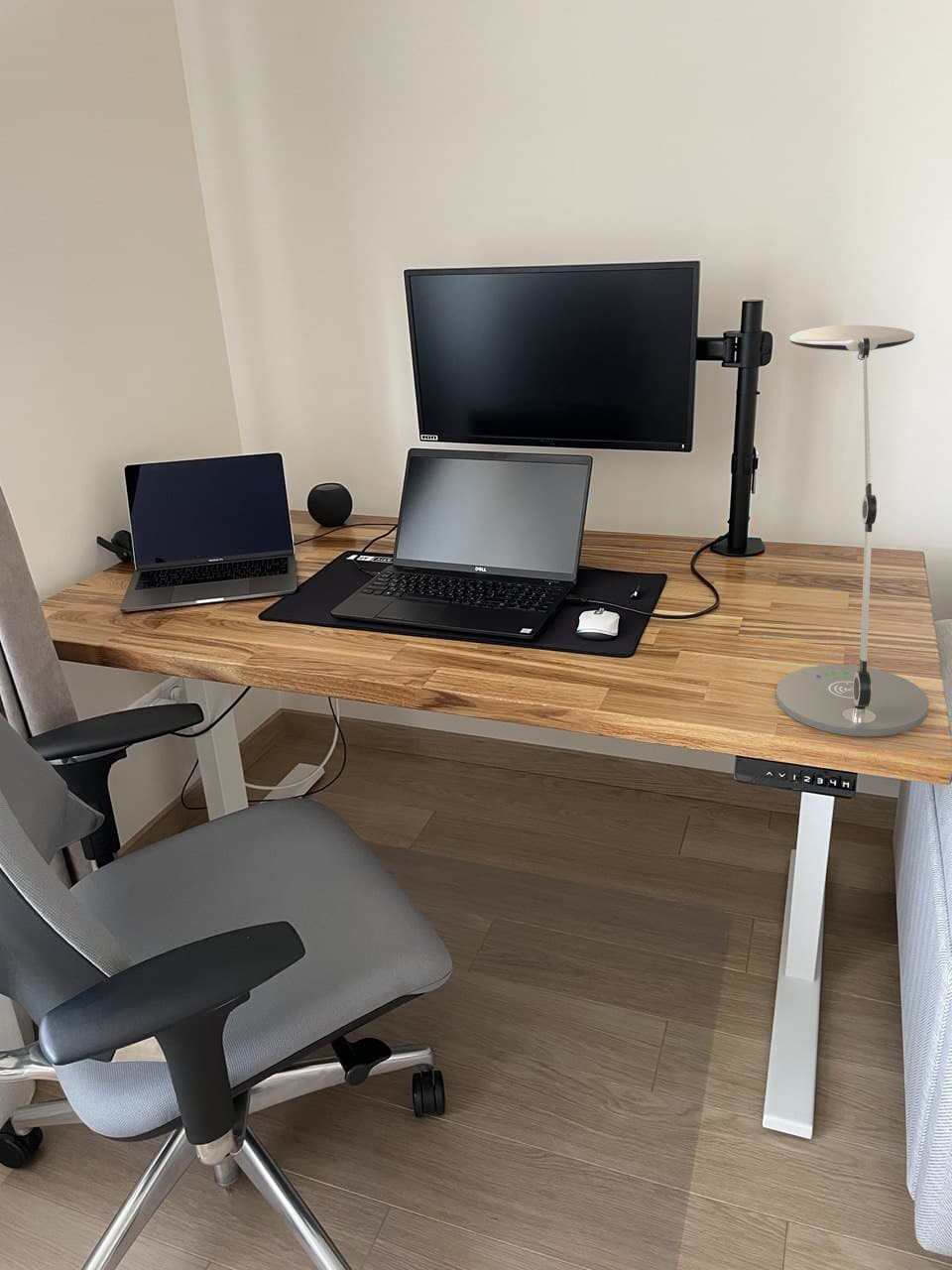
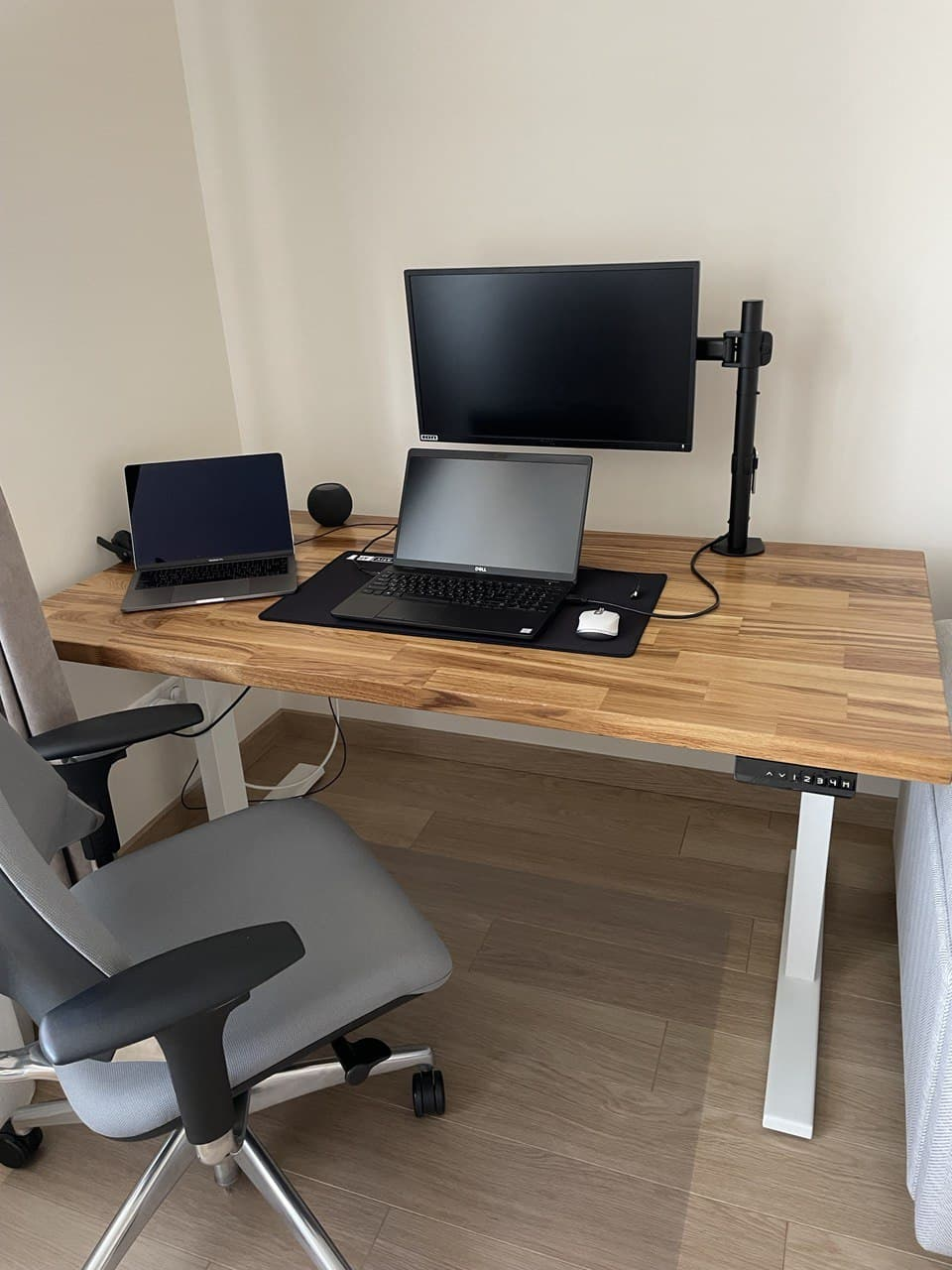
- desk lamp (862, 515)
